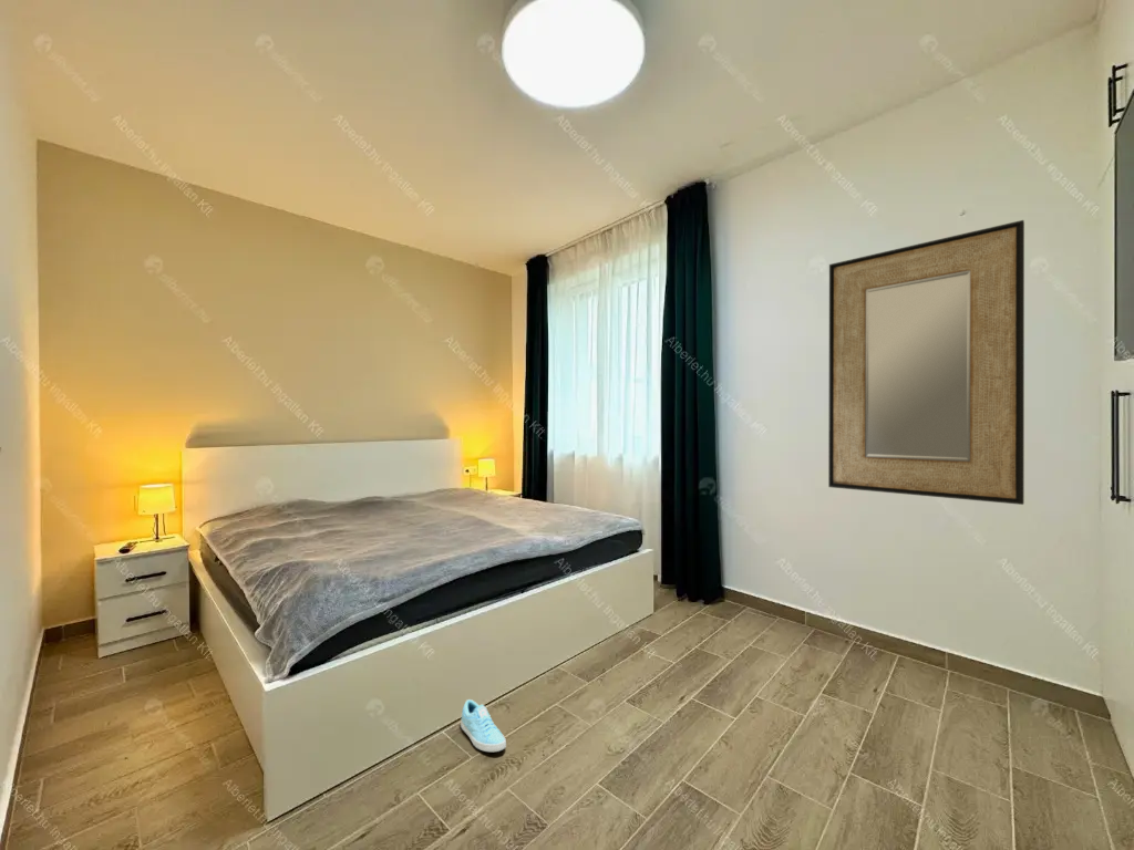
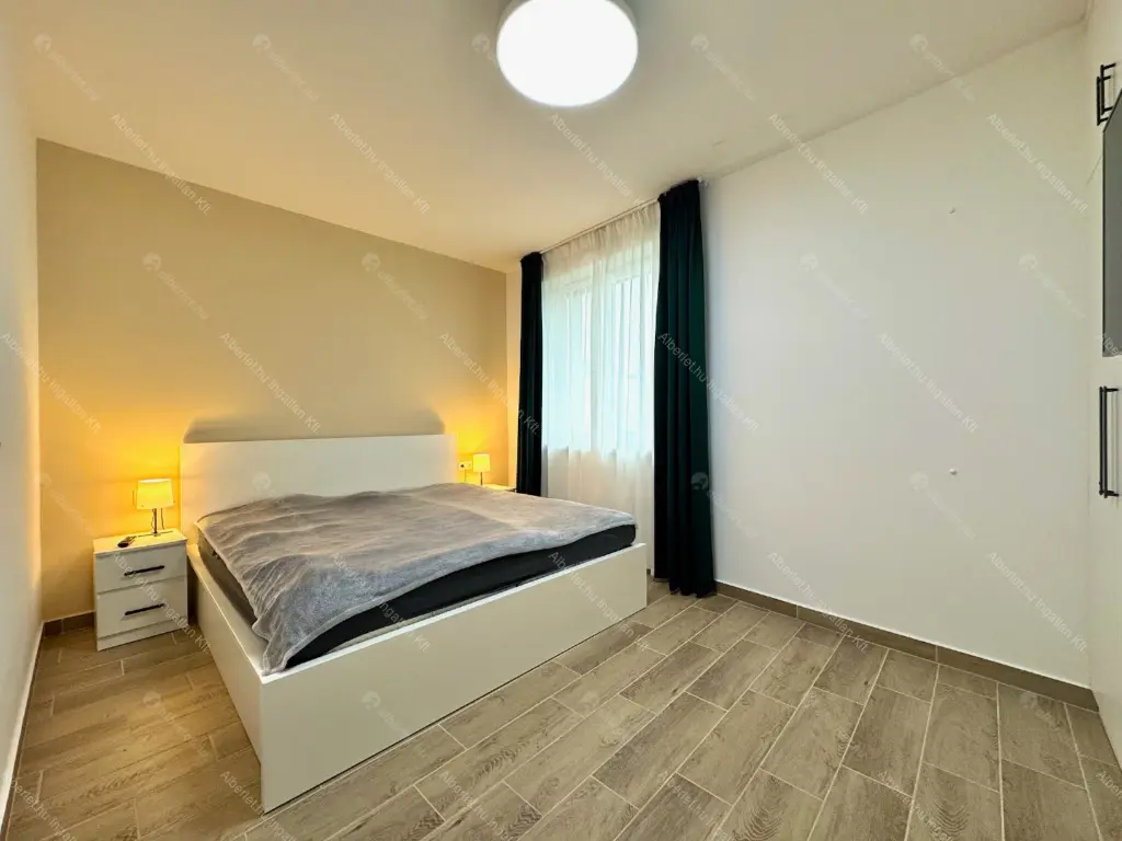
- home mirror (915, 370)
- sneaker (481, 723)
